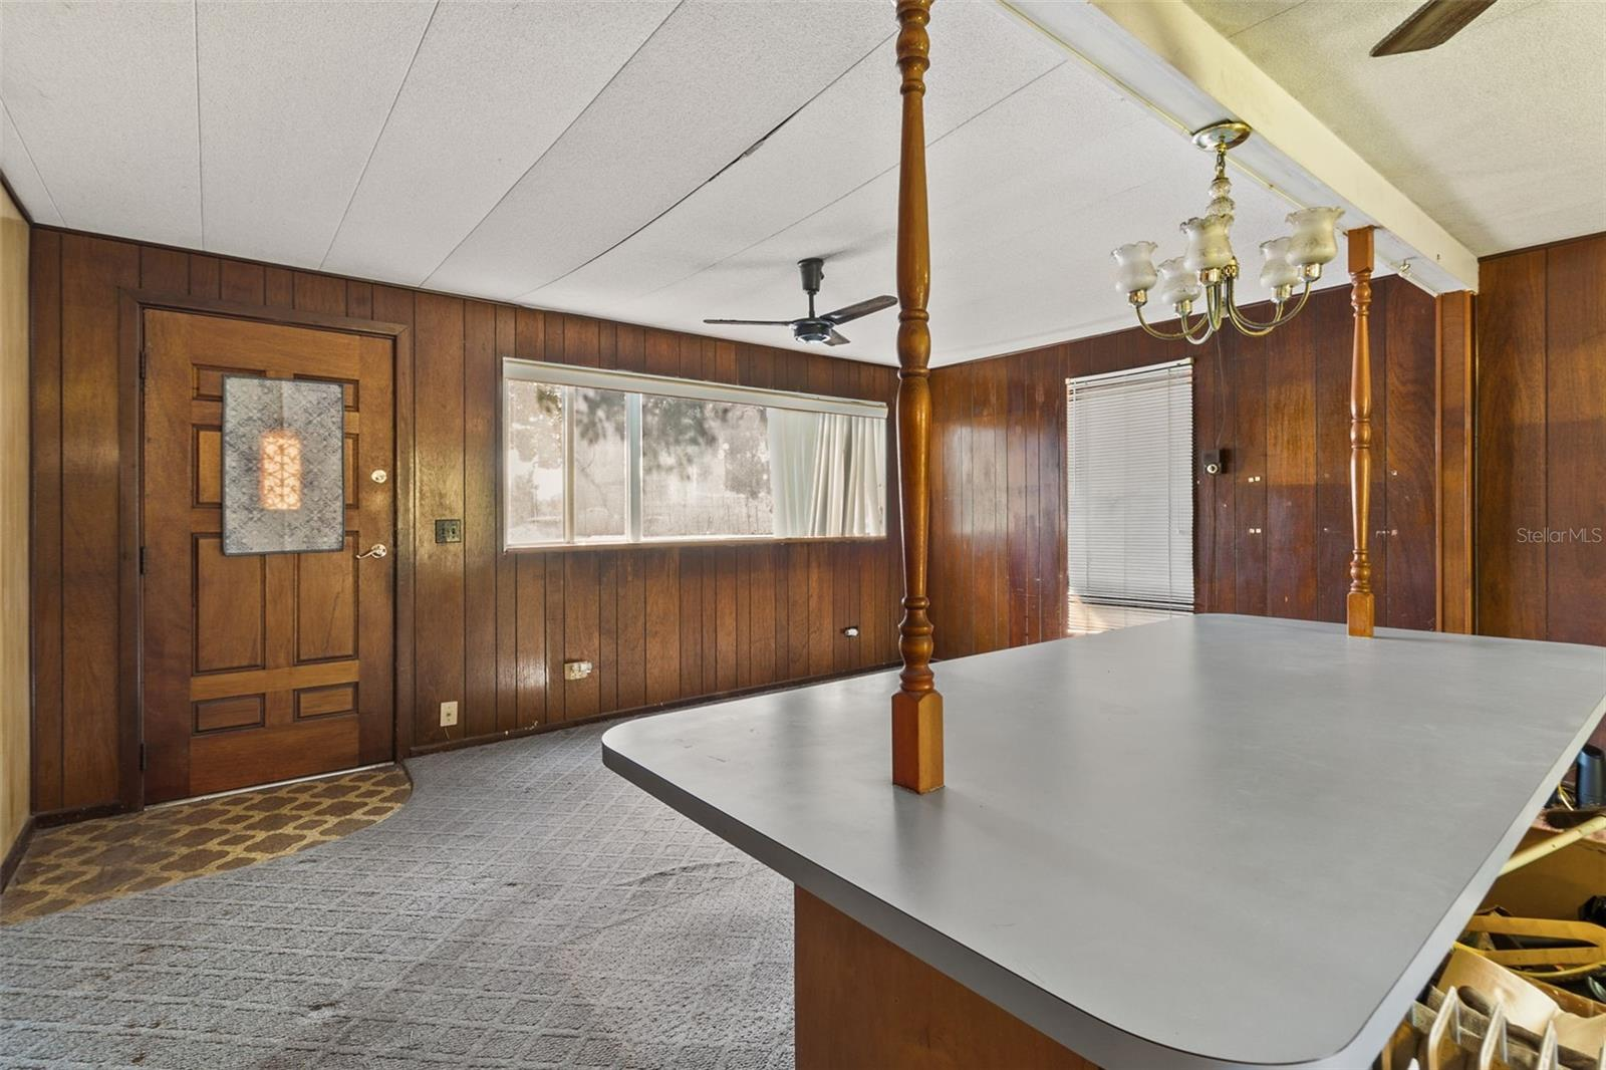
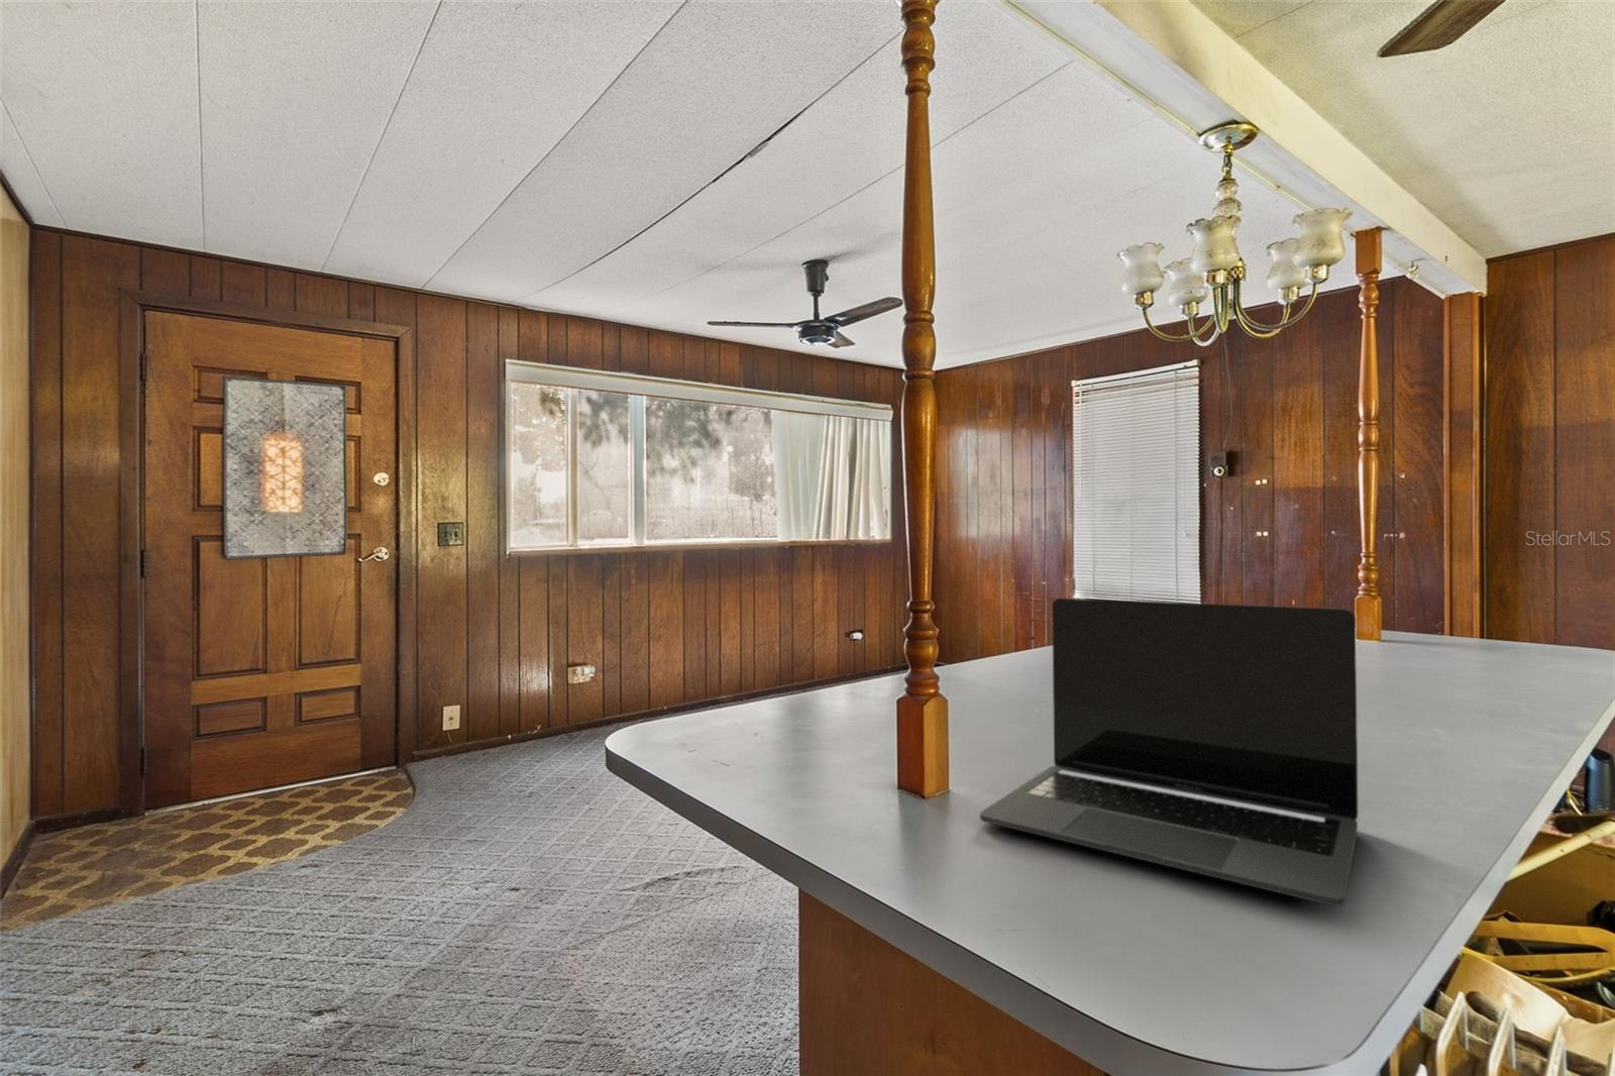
+ laptop (1164, 718)
